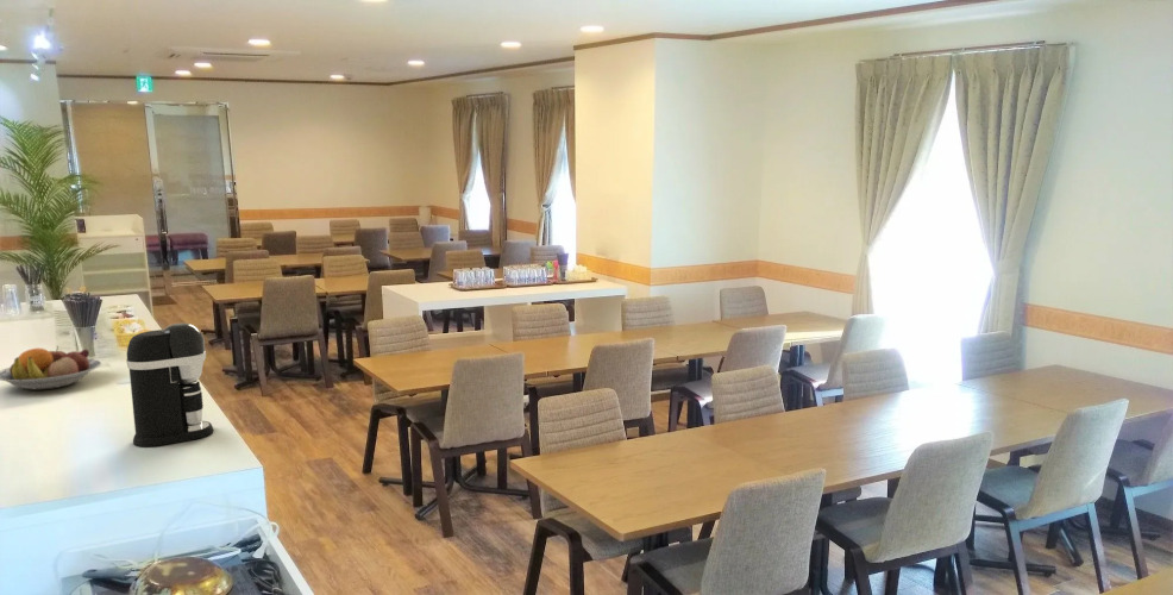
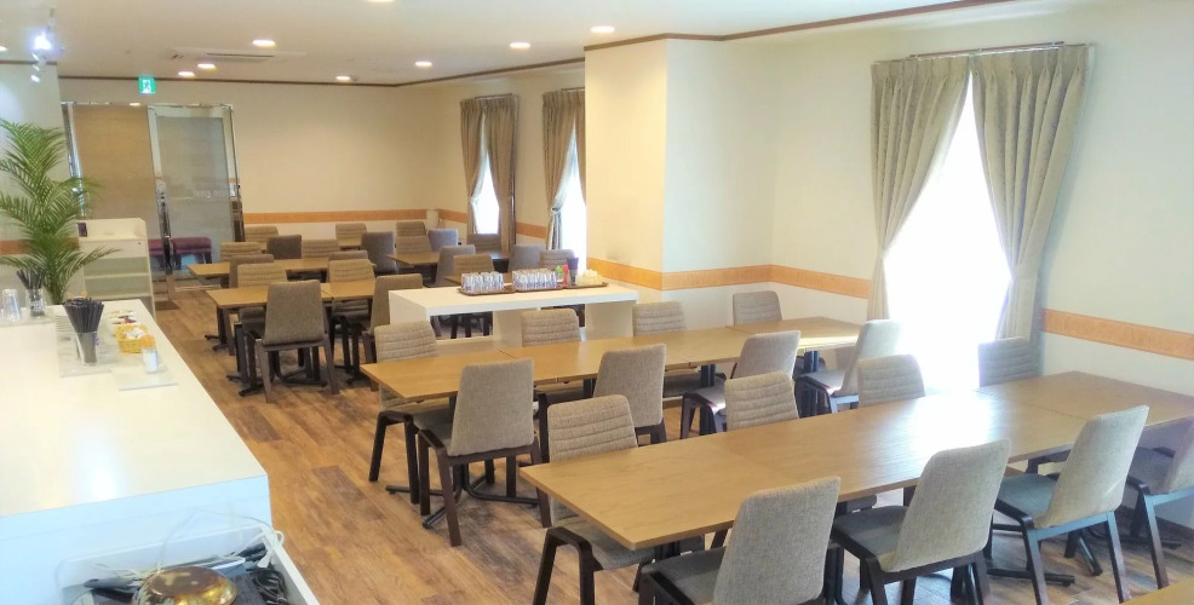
- fruit bowl (48, 364)
- coffee maker (169, 381)
